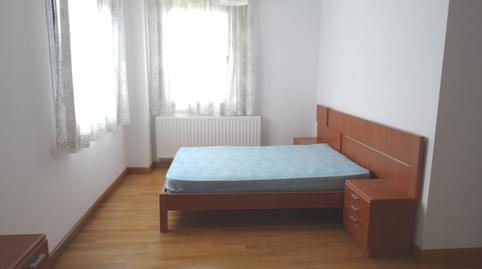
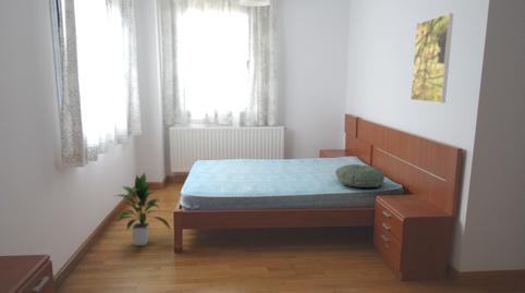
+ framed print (429, 60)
+ indoor plant (141, 210)
+ pillow (359, 175)
